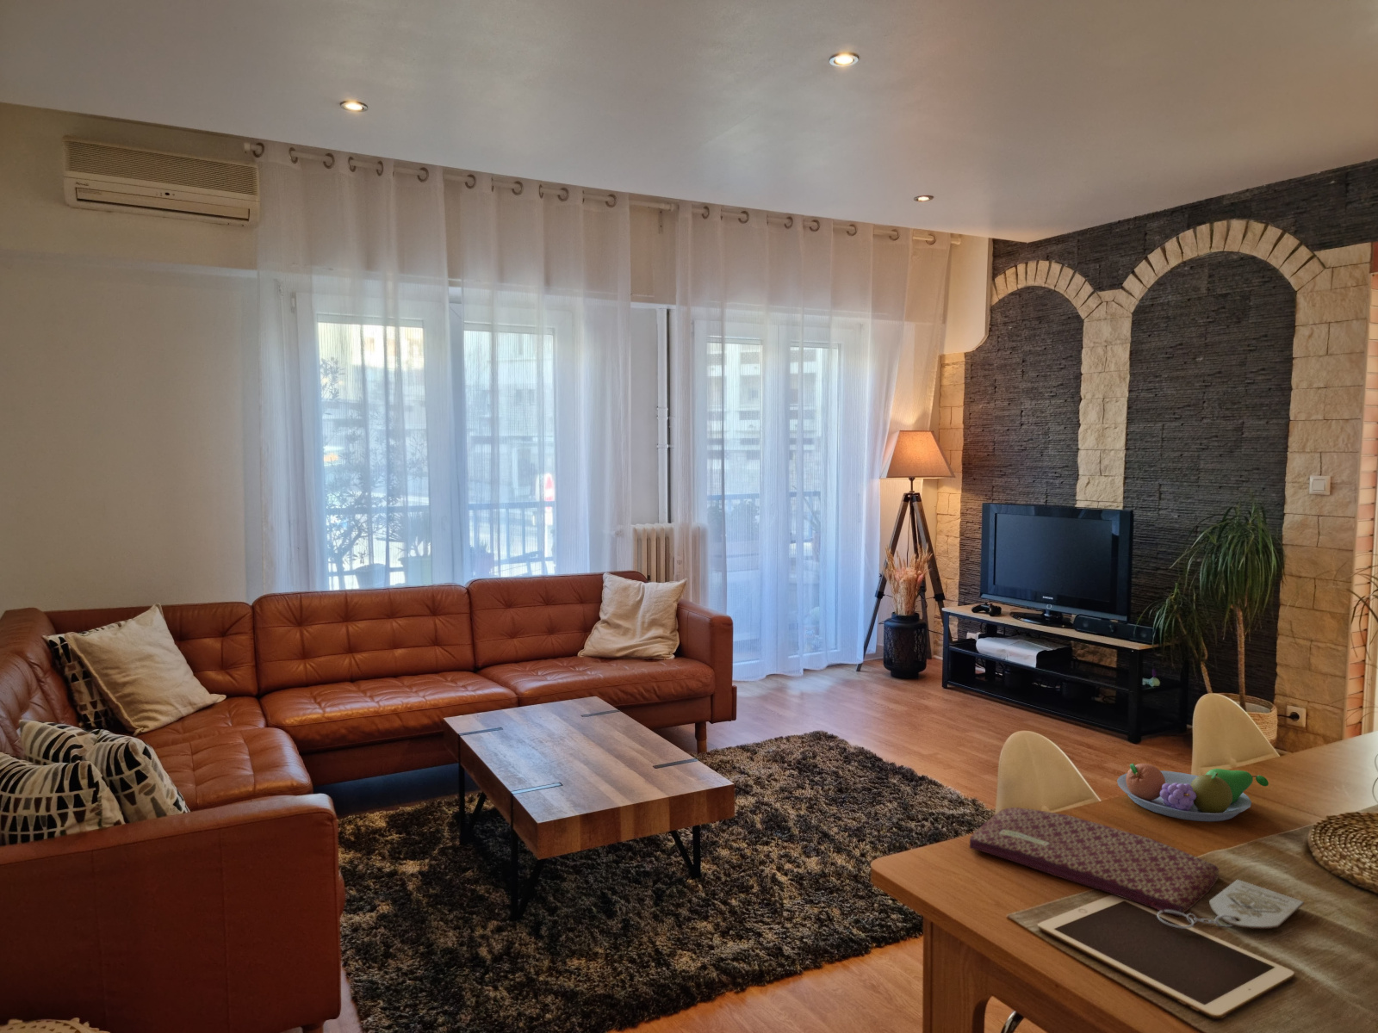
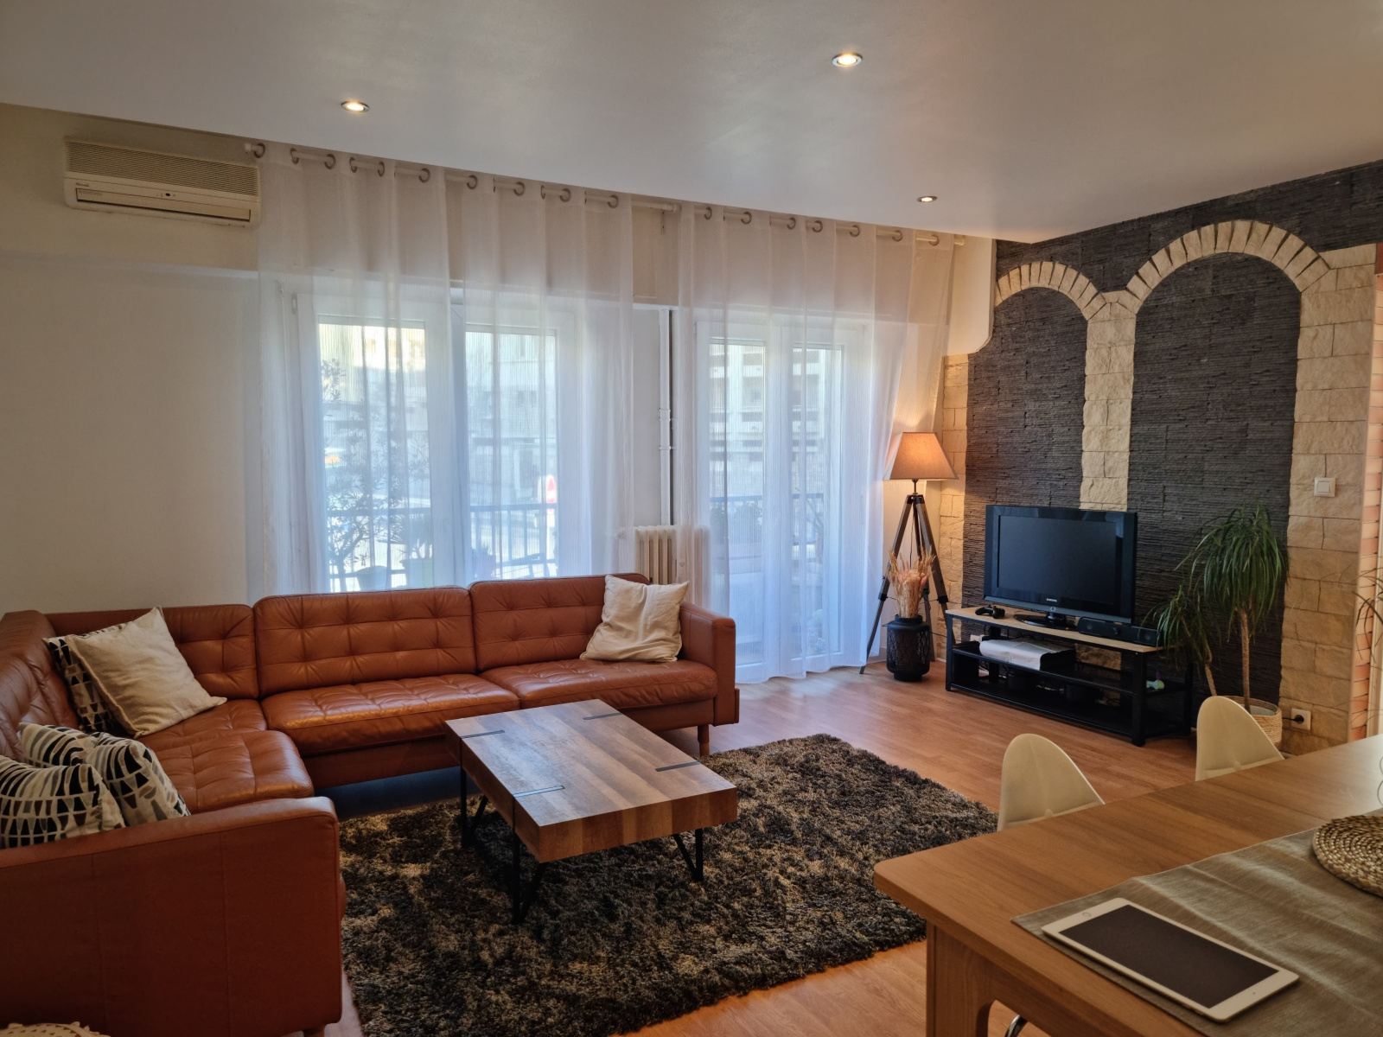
- placemat (1117, 866)
- fruit bowl (1188, 781)
